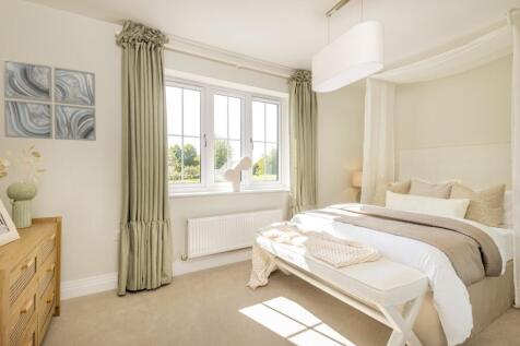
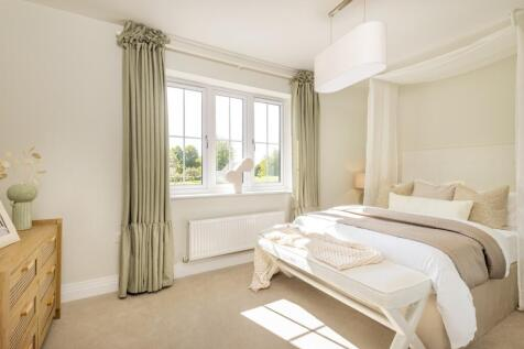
- wall art (51, 104)
